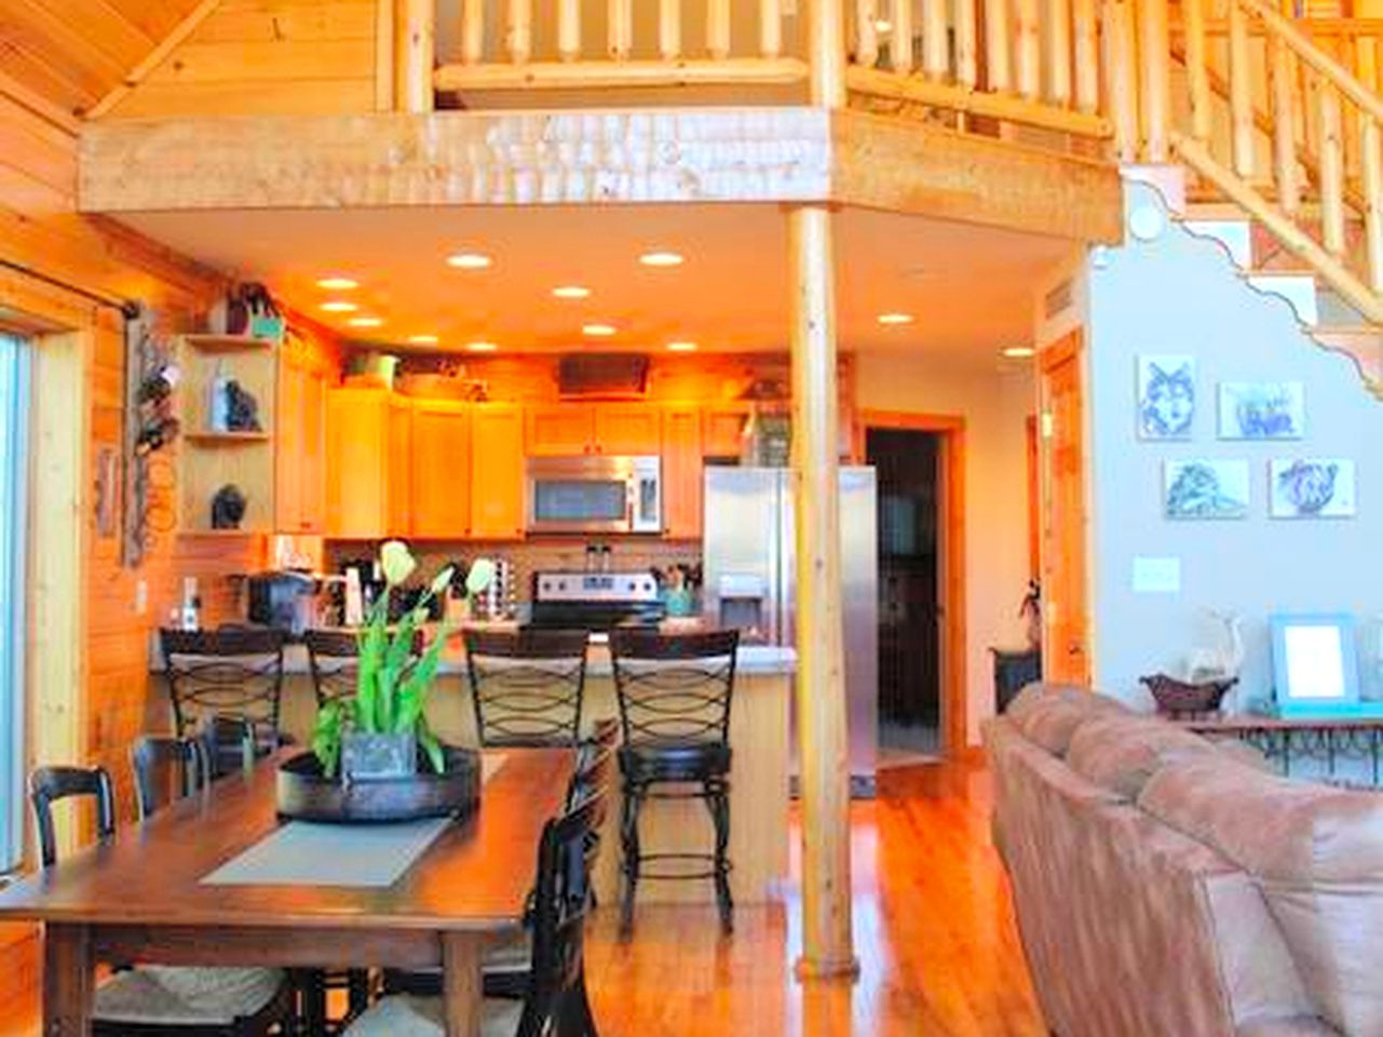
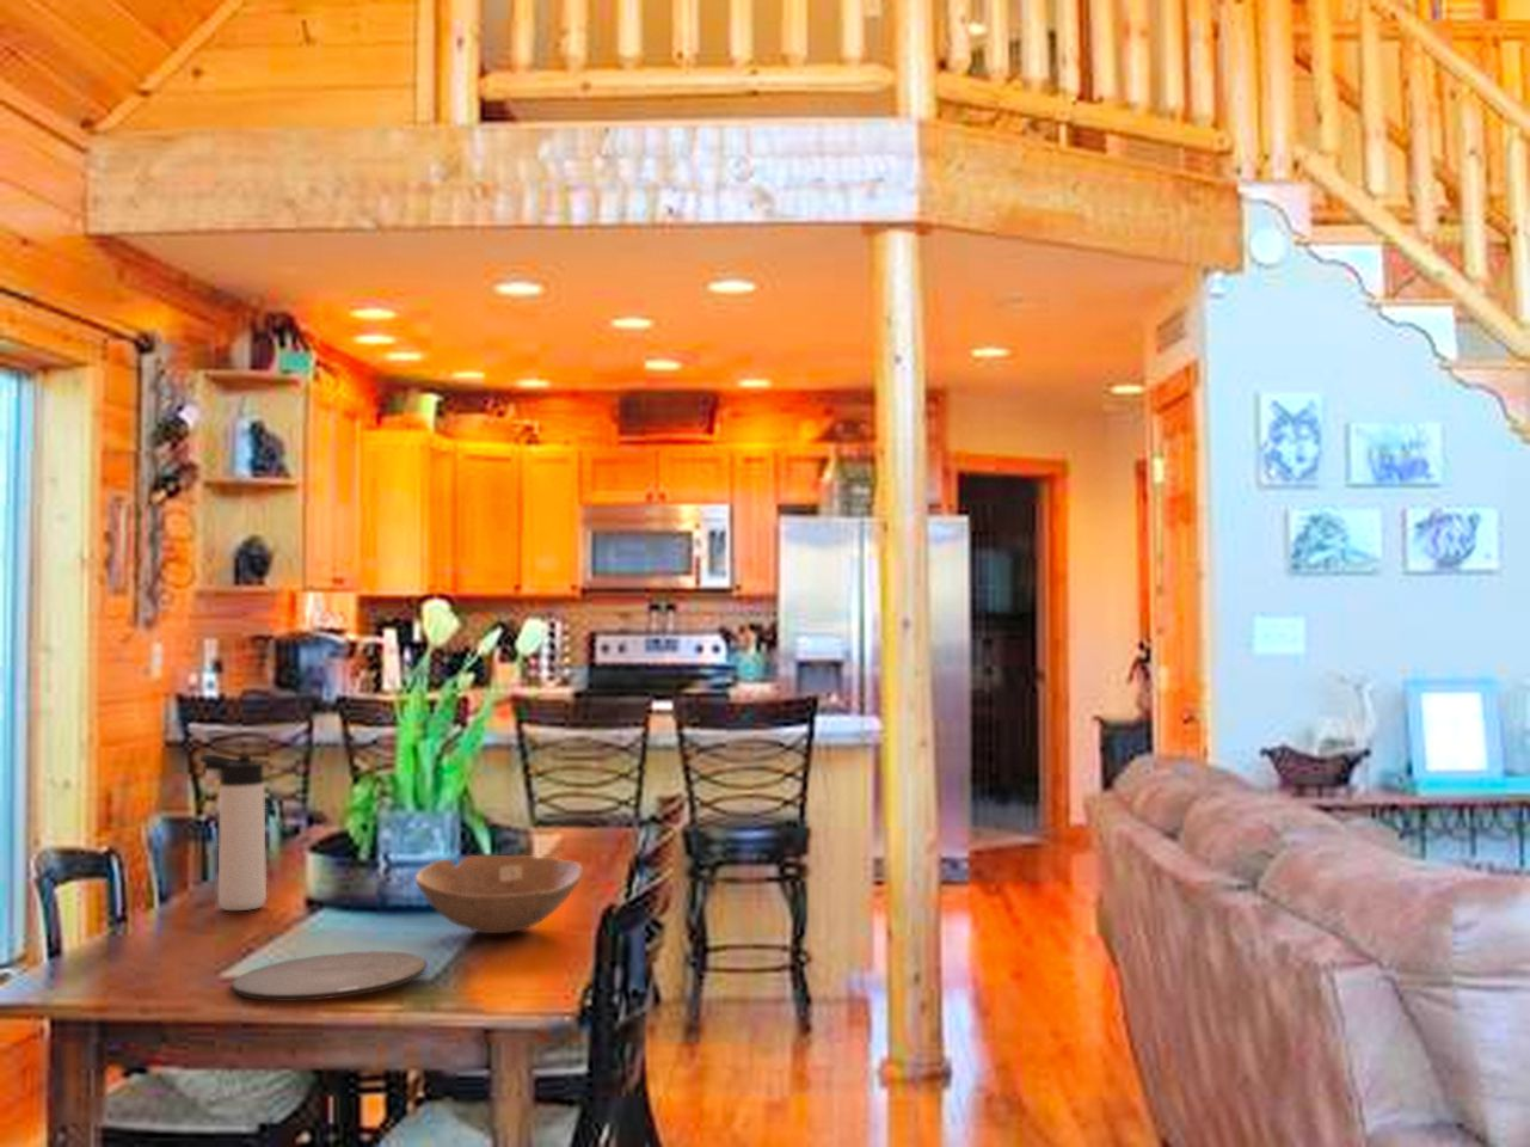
+ bowl (500, 898)
+ thermos bottle (231, 830)
+ plate (331, 974)
